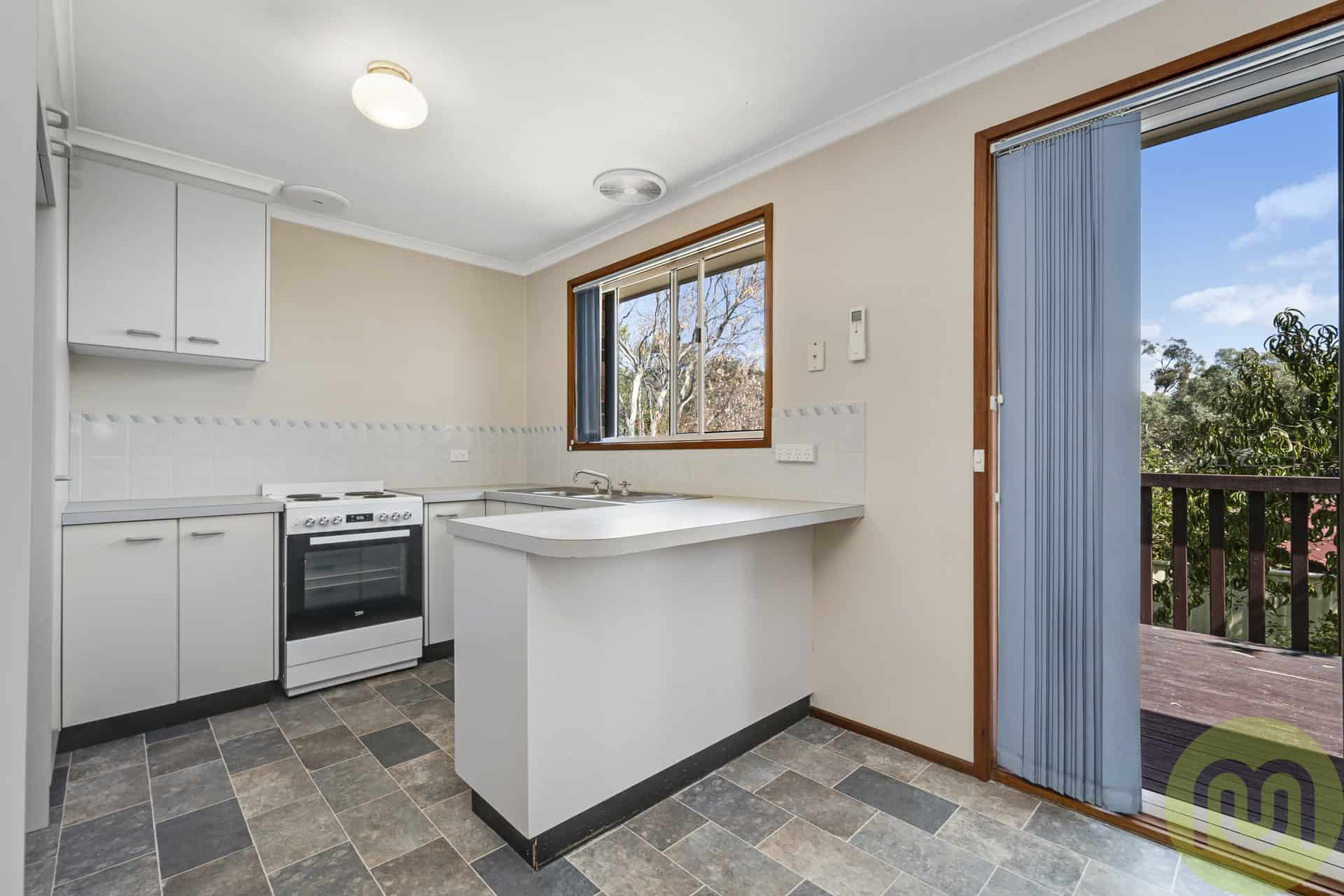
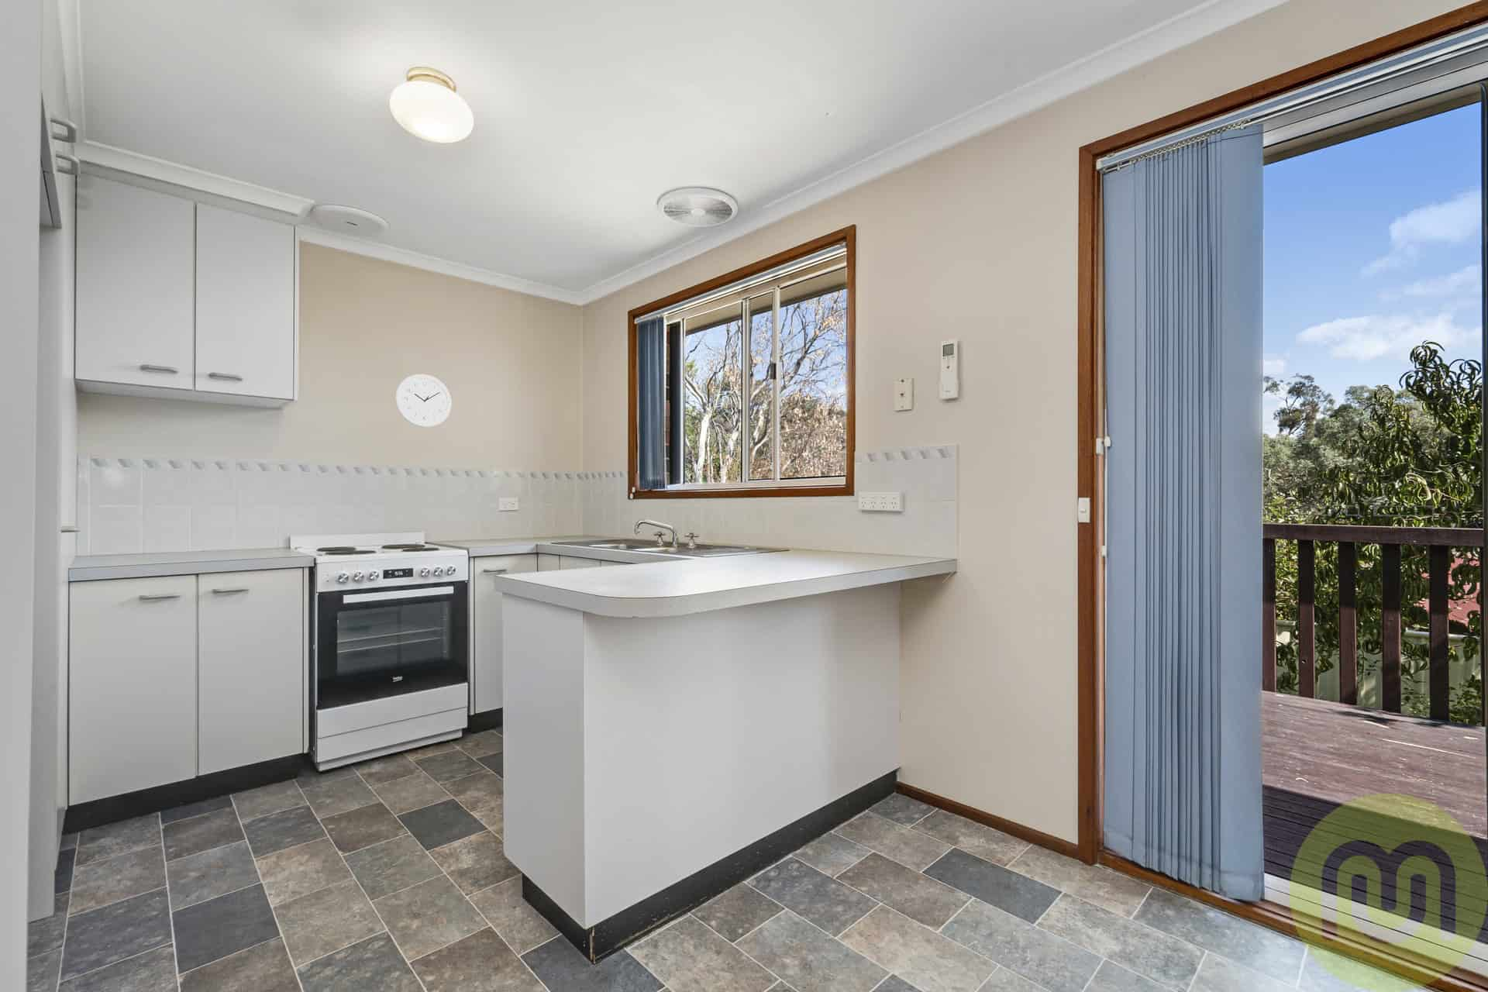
+ wall clock (424, 401)
